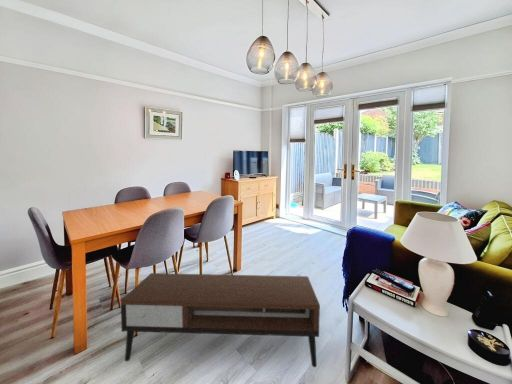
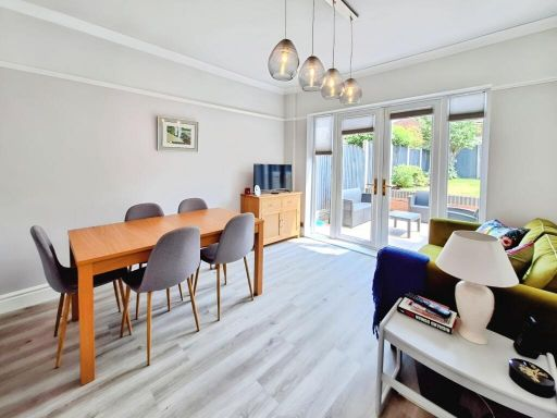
- coffee table (224, 314)
